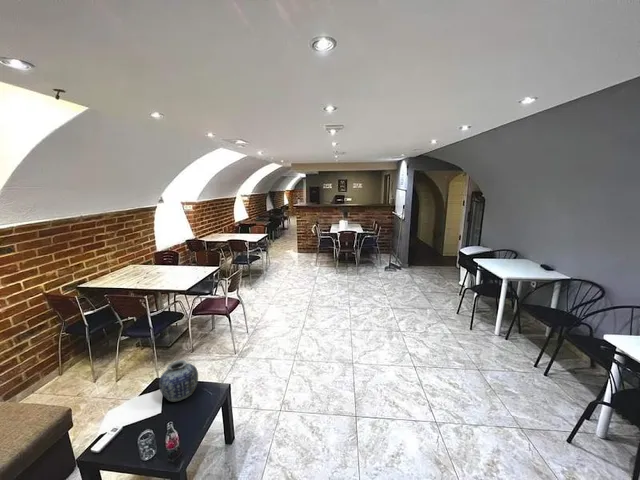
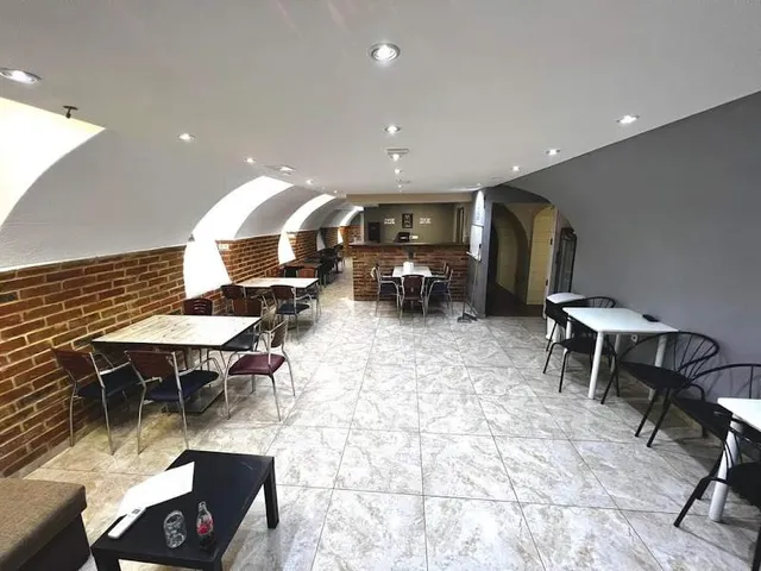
- vase (179, 378)
